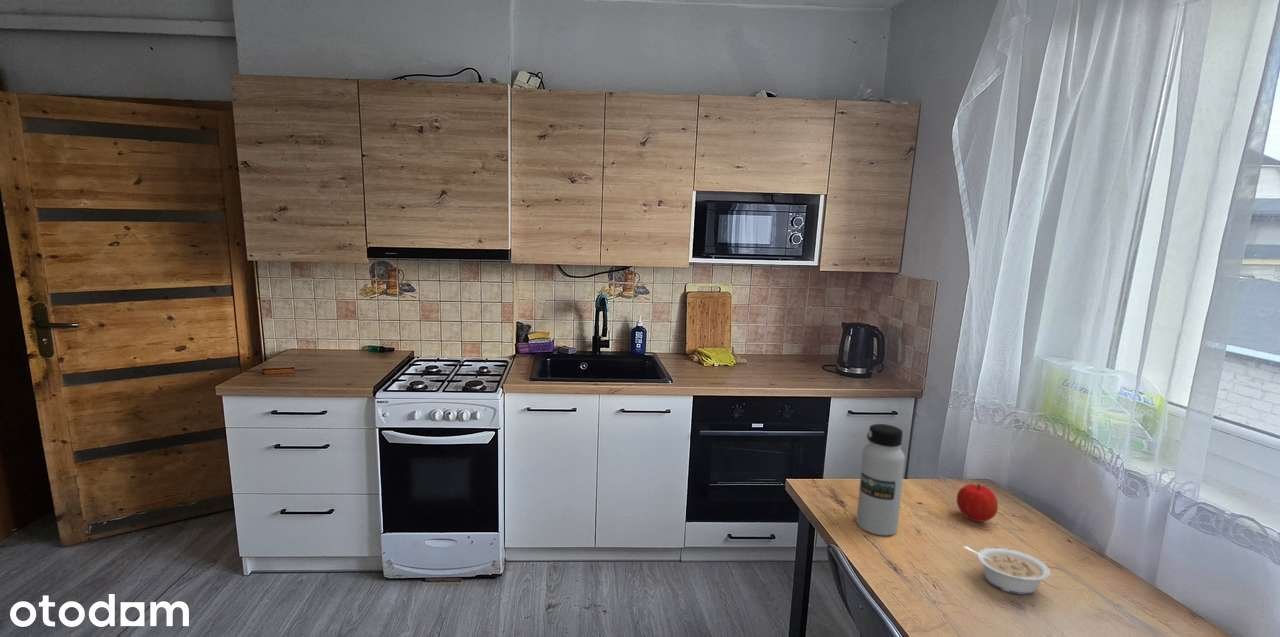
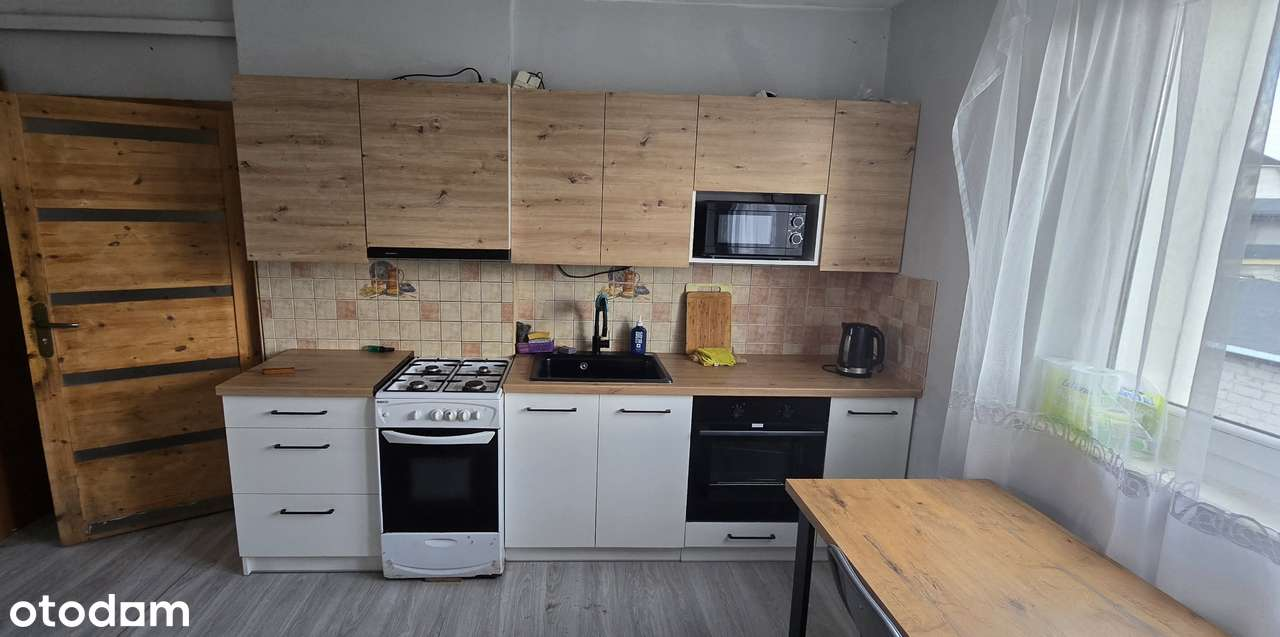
- legume (1009, 570)
- fruit (976, 501)
- water bottle (881, 477)
